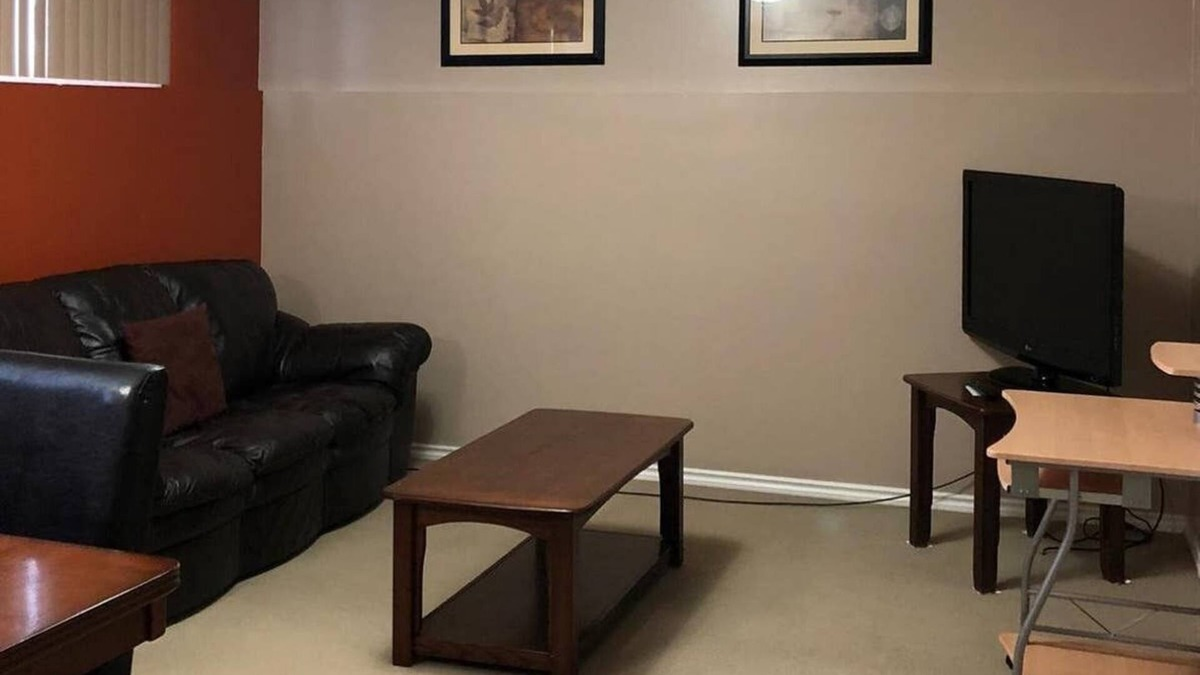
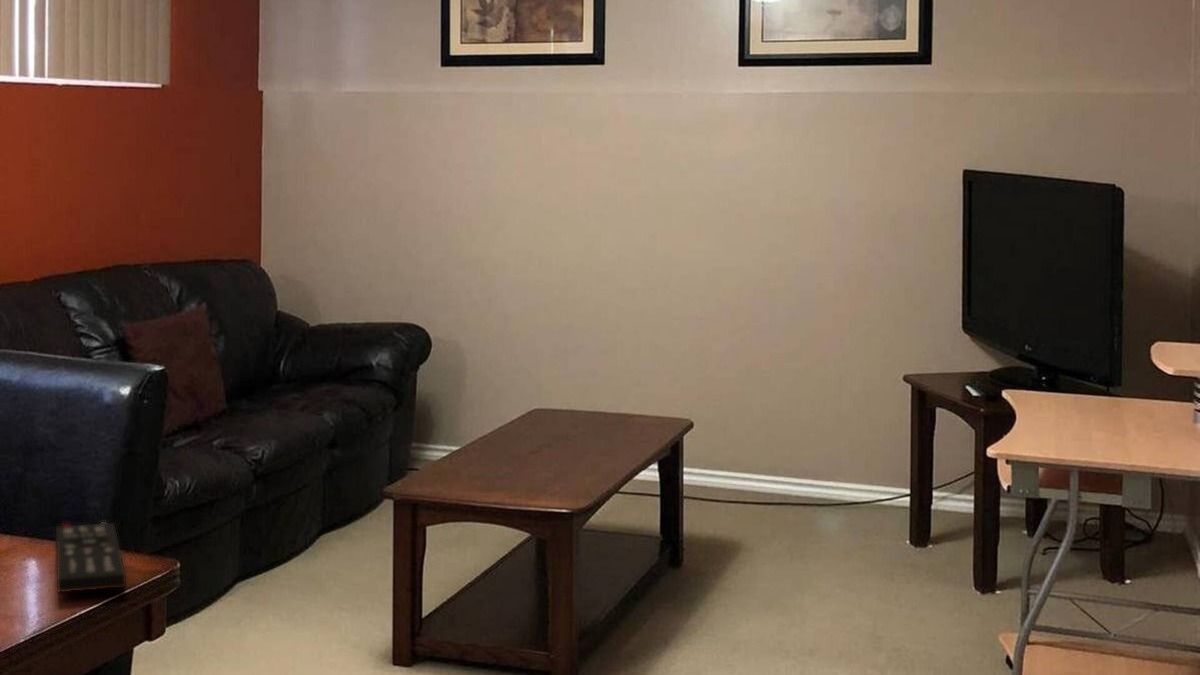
+ remote control (88, 552)
